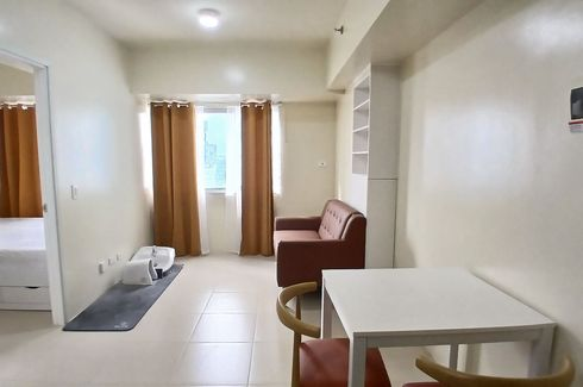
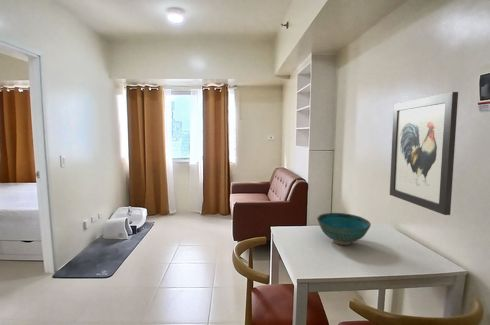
+ wall art (418, 152)
+ bowl (342, 230)
